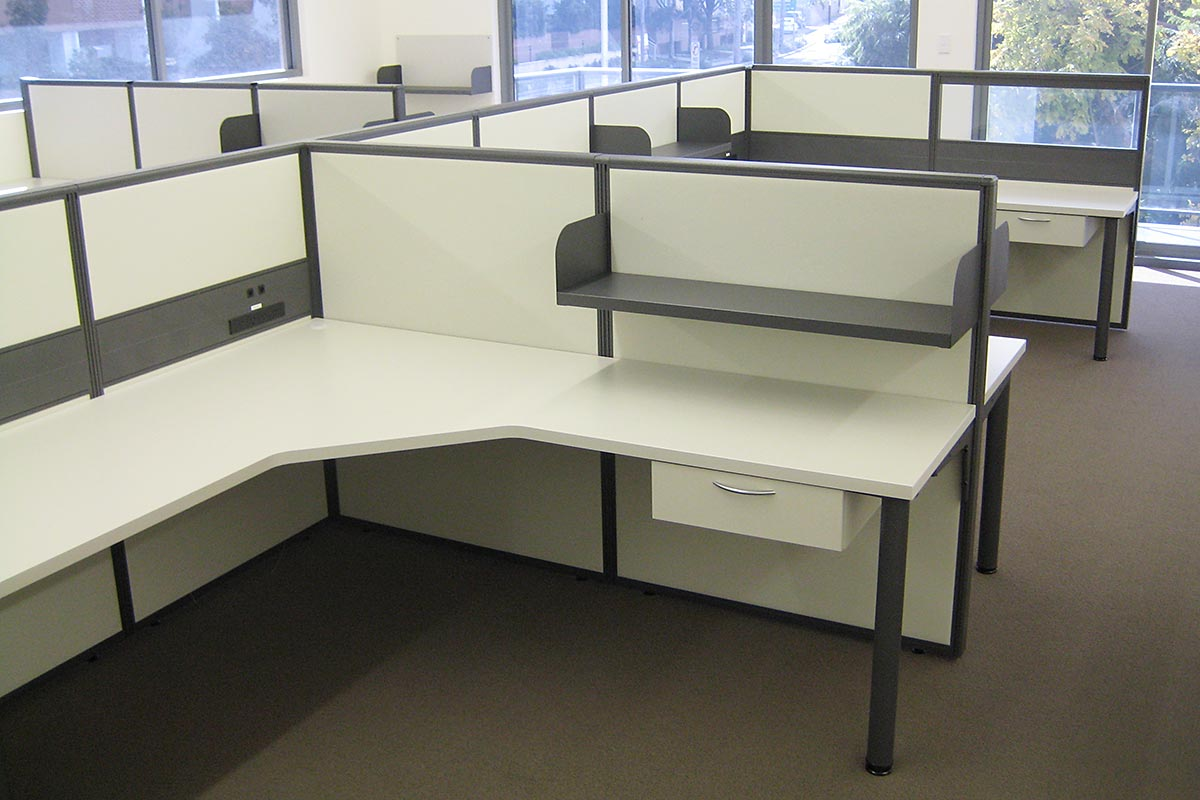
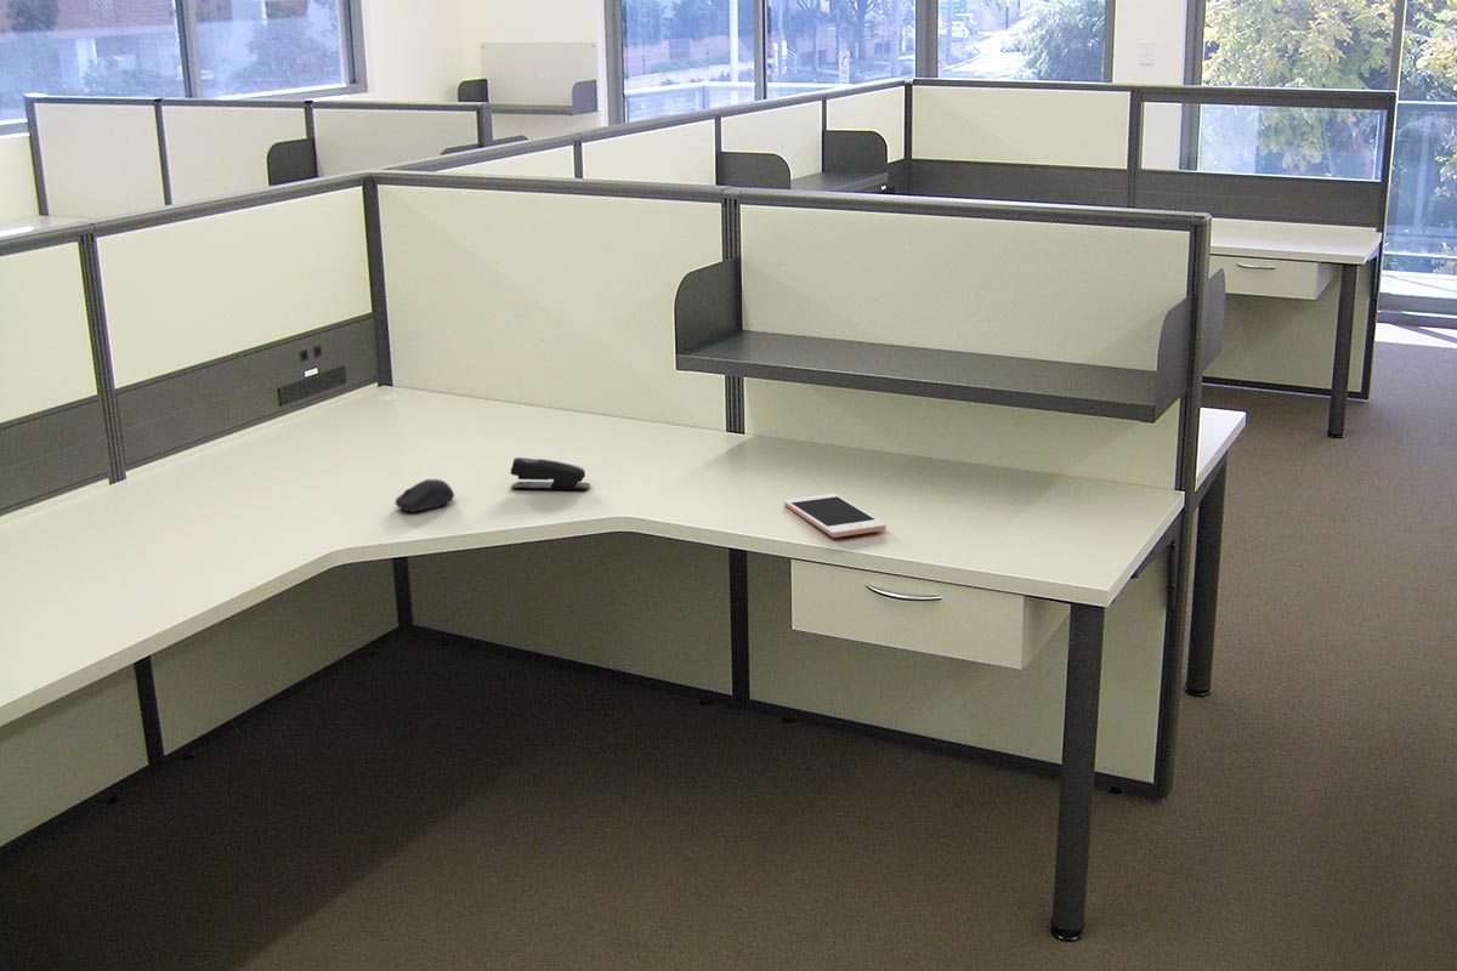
+ stapler (549, 472)
+ cell phone (833, 515)
+ computer mouse (424, 493)
